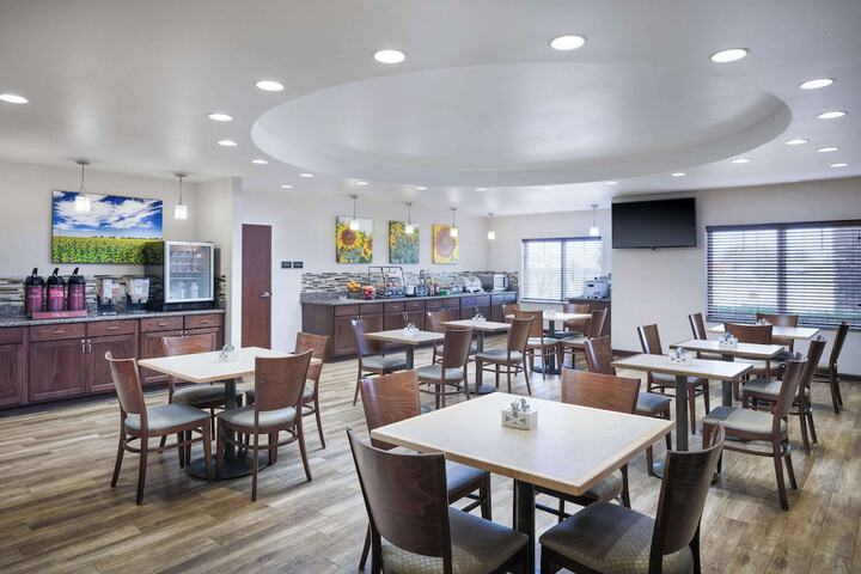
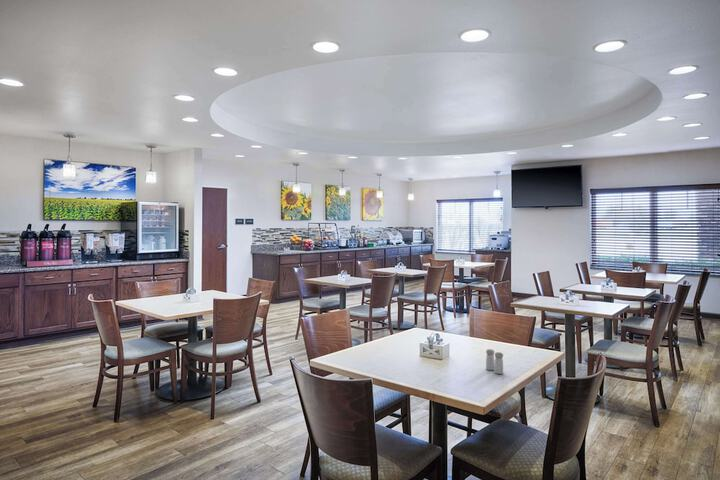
+ salt and pepper shaker (493, 360)
